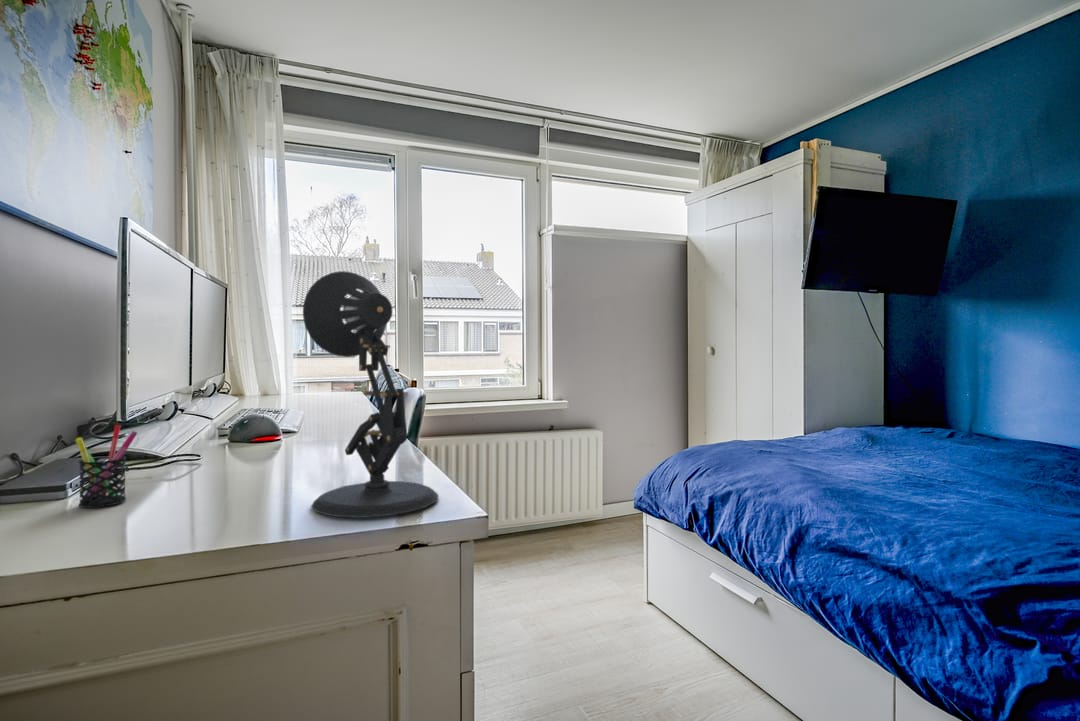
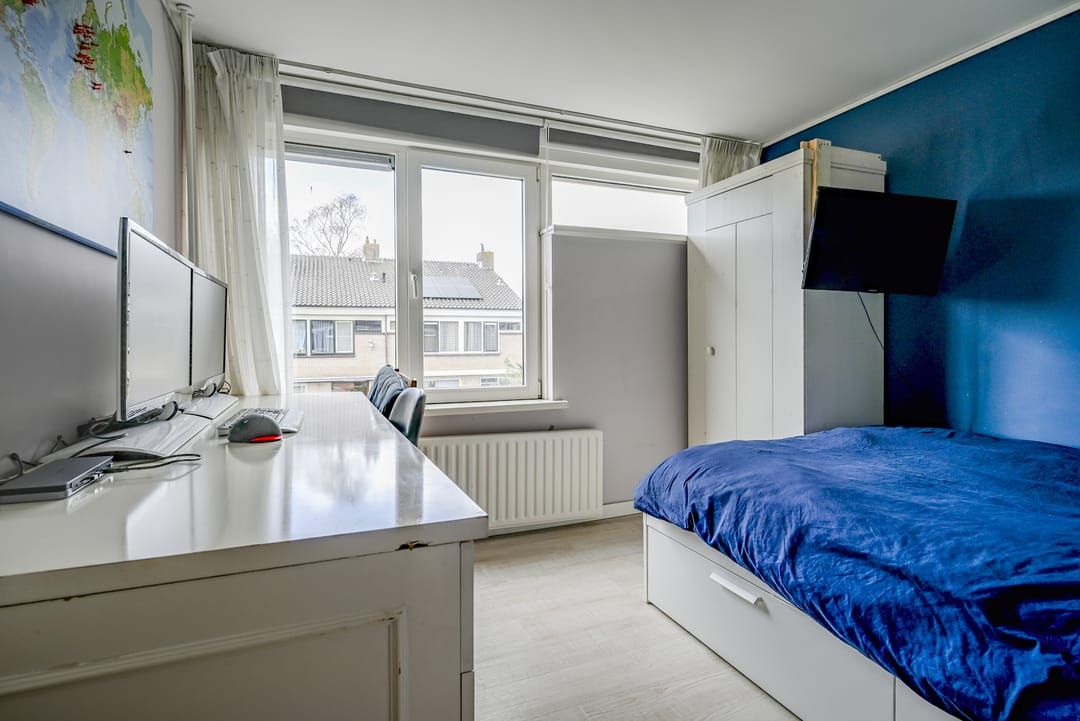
- desk lamp (374, 381)
- pen holder (100, 464)
